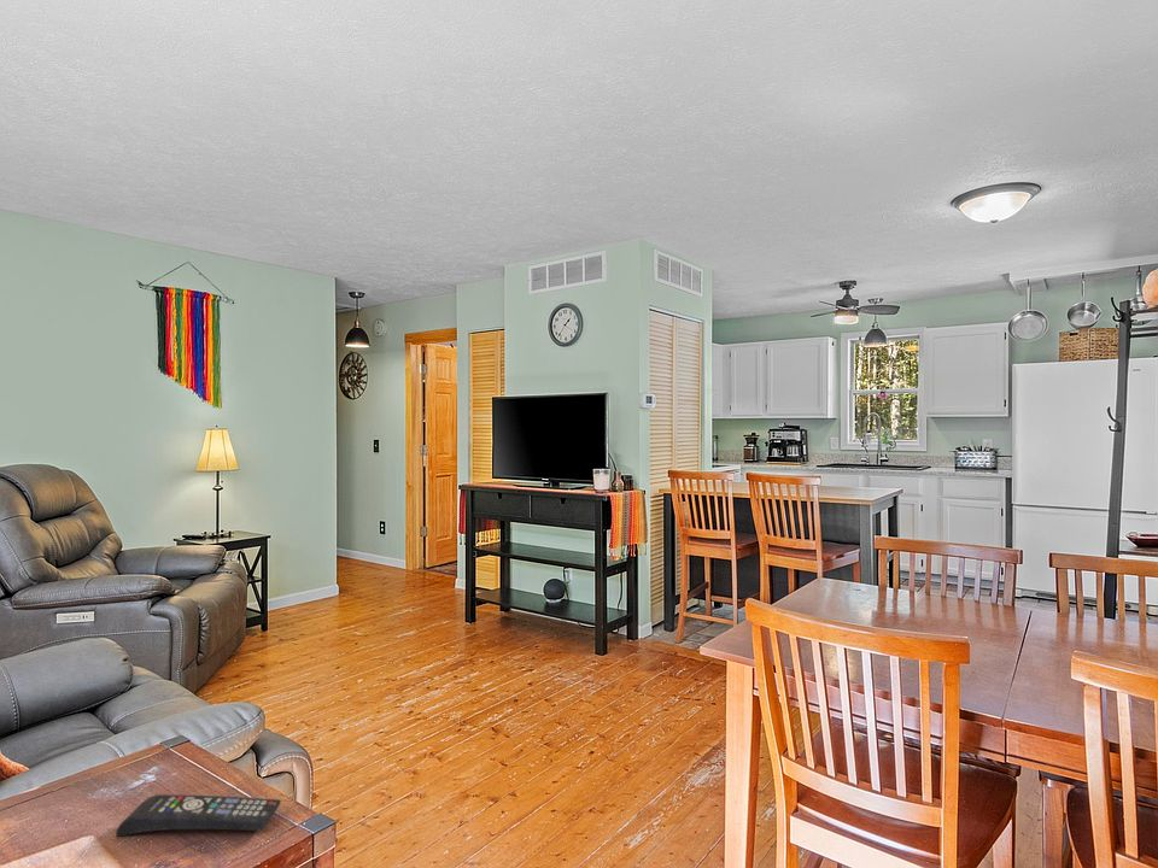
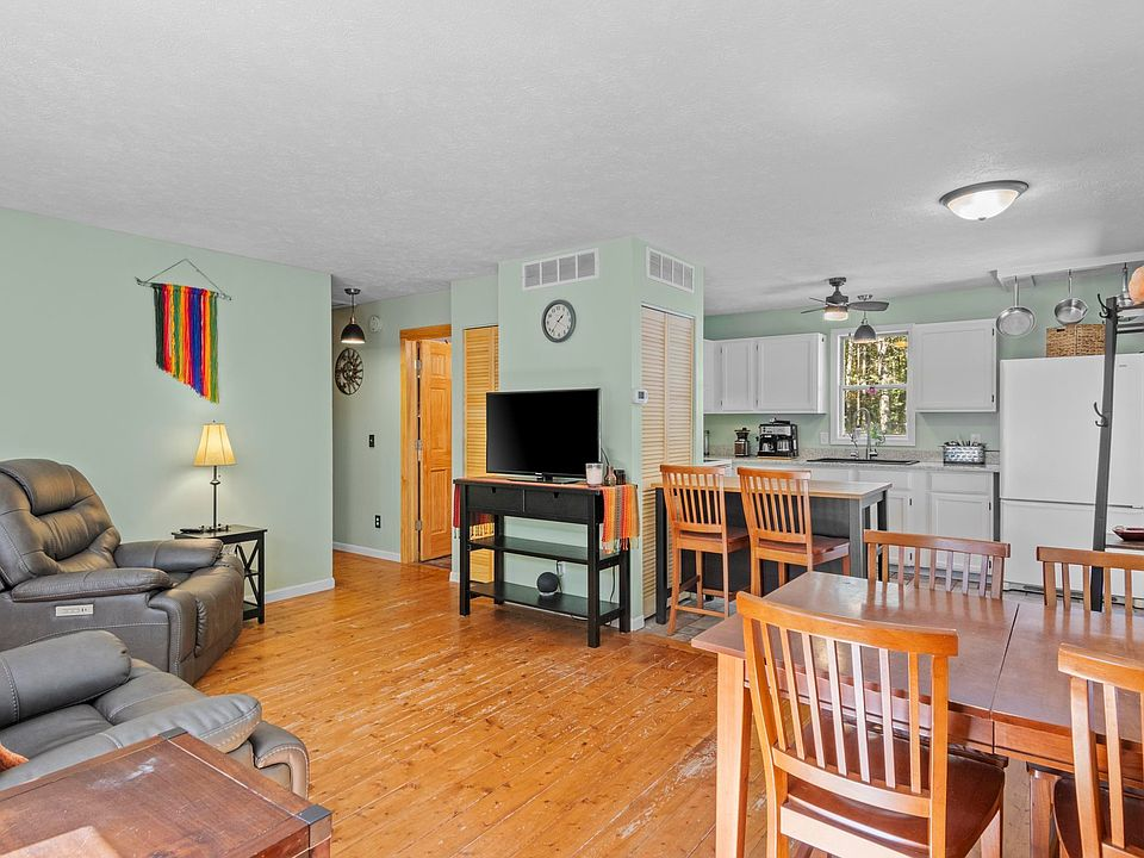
- remote control (200, 814)
